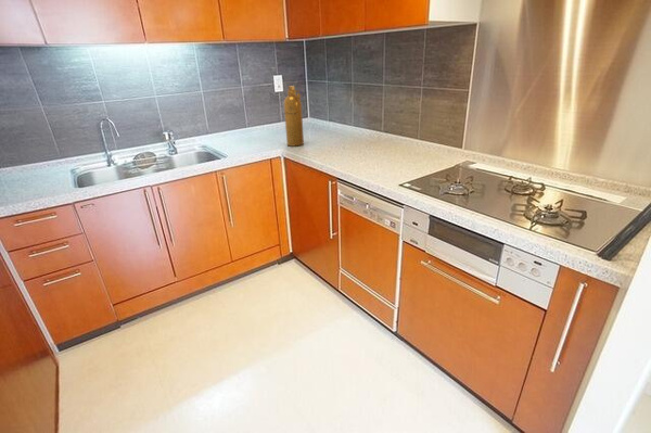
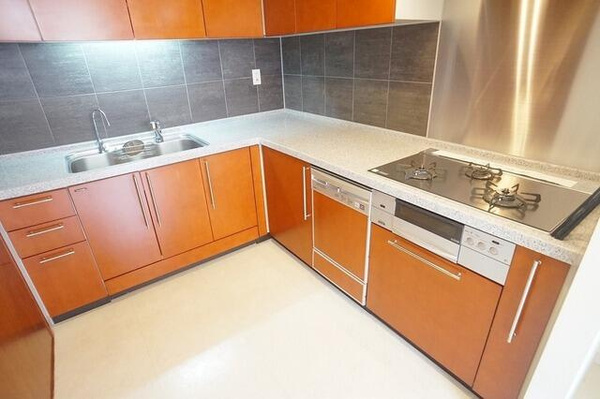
- spray bottle (294, 116)
